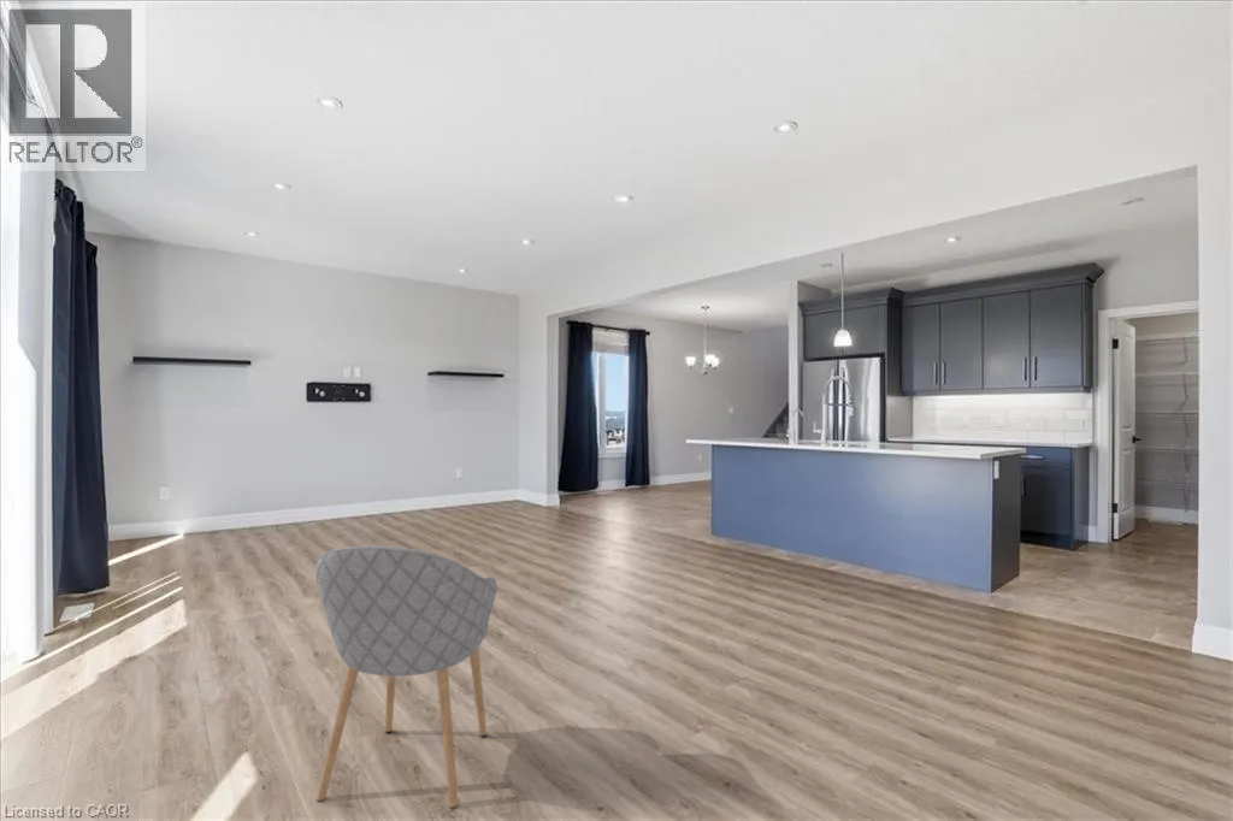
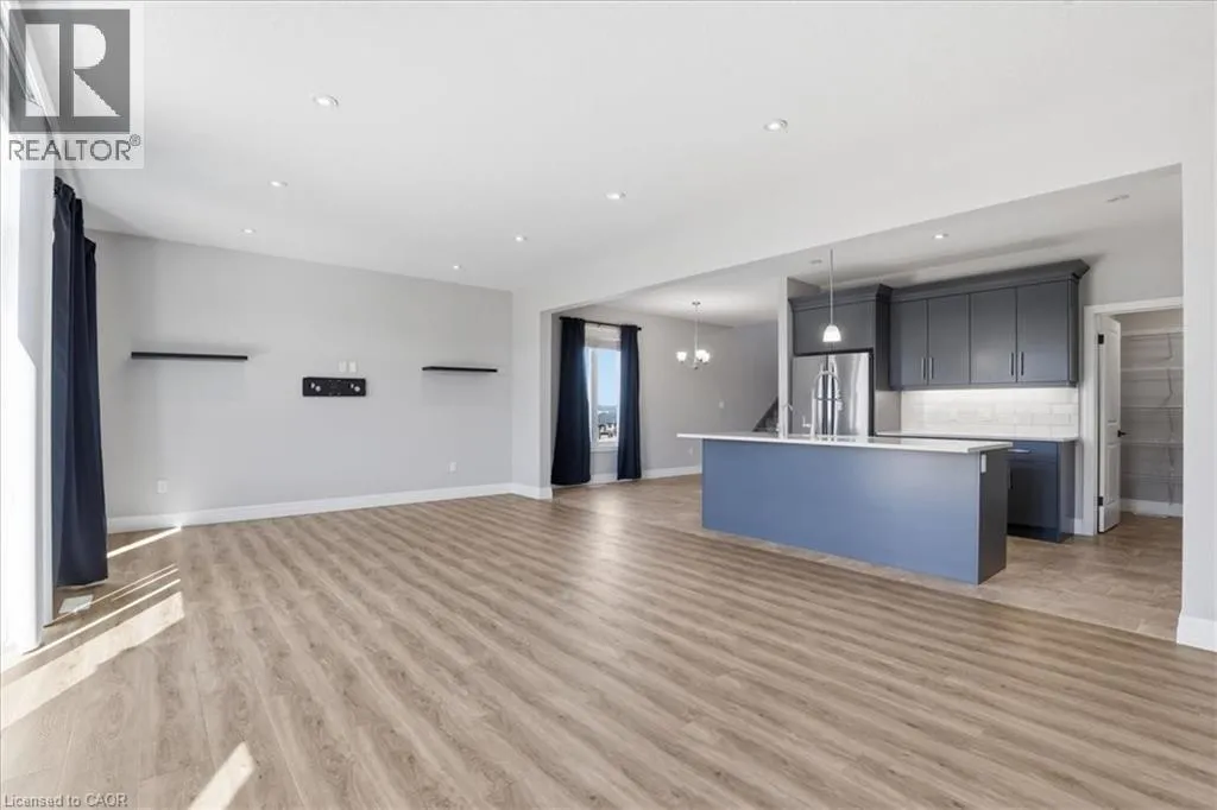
- chair (409, 649)
